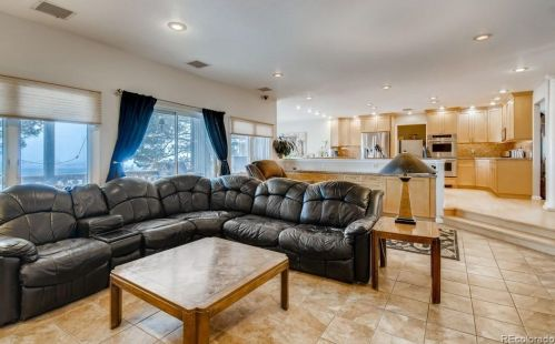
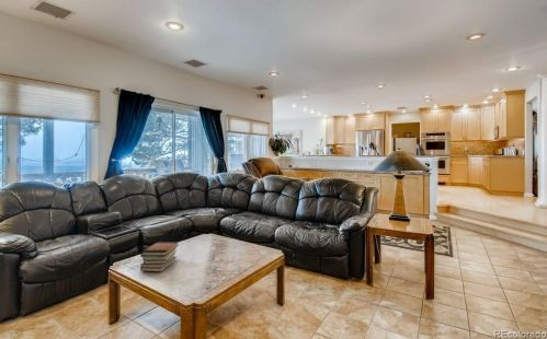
+ book stack (160, 255)
